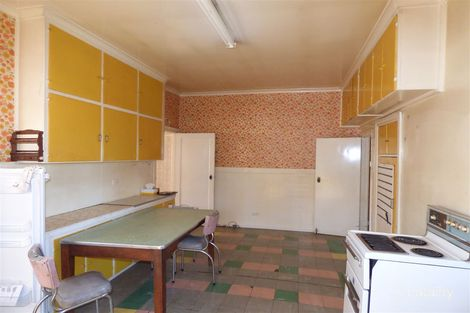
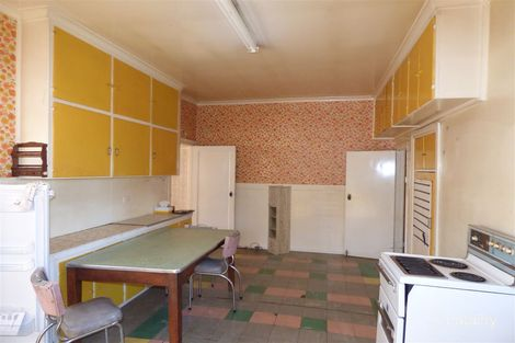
+ storage cabinet (278, 219)
